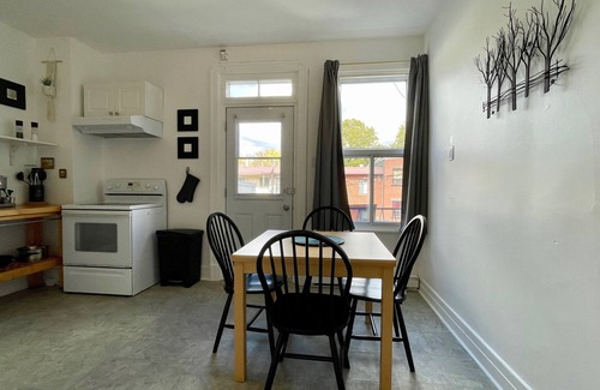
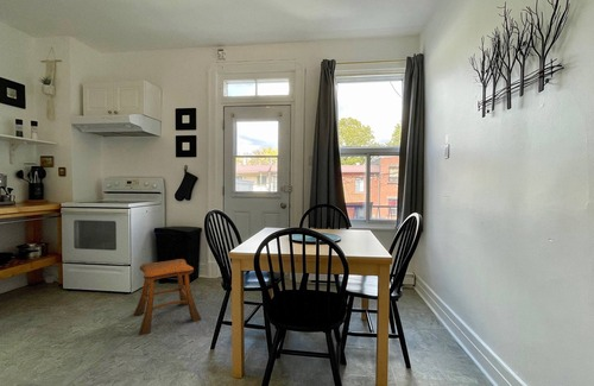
+ stool (166, 291)
